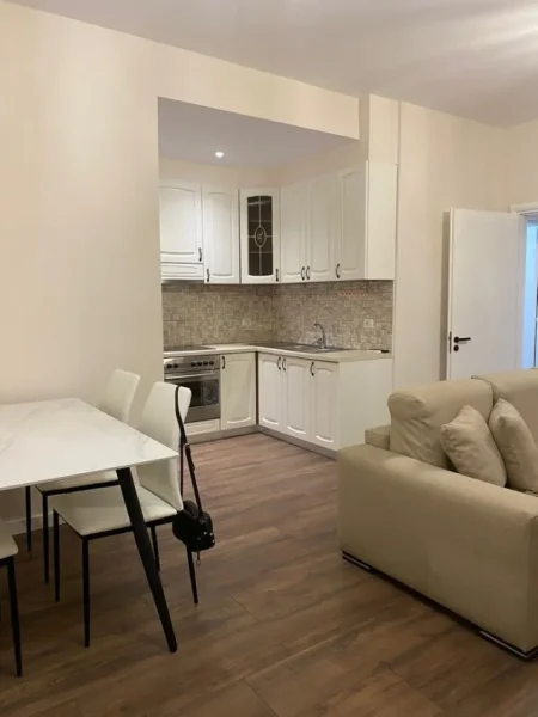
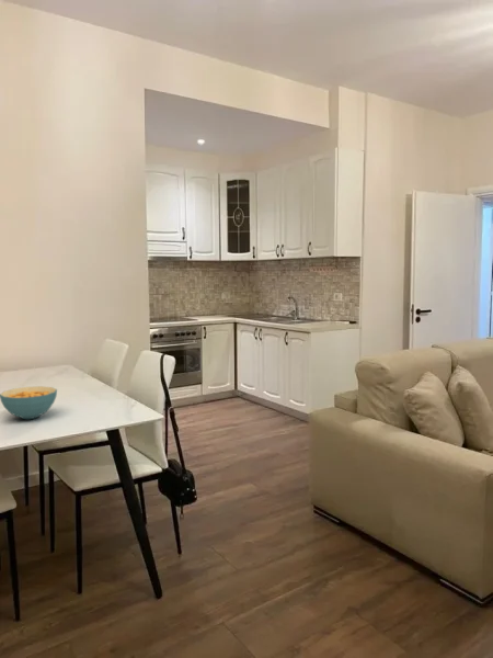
+ cereal bowl (28, 404)
